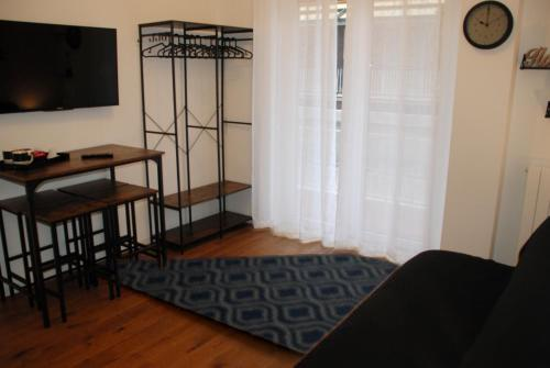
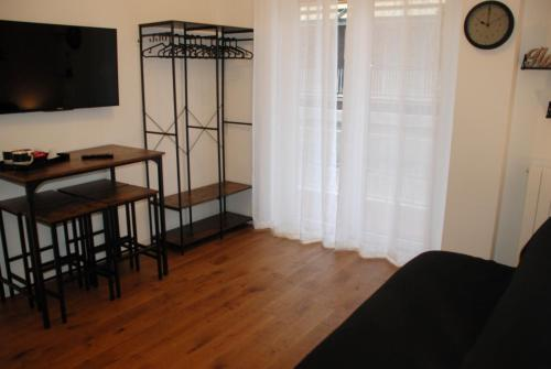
- rug (255, 269)
